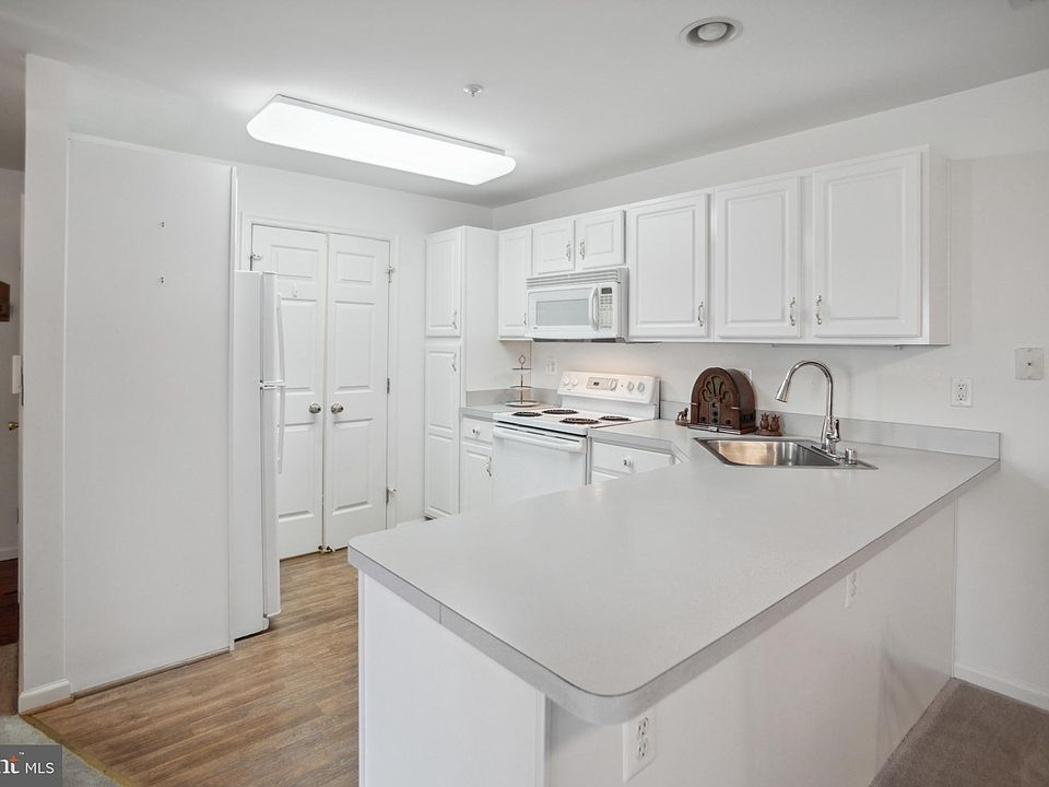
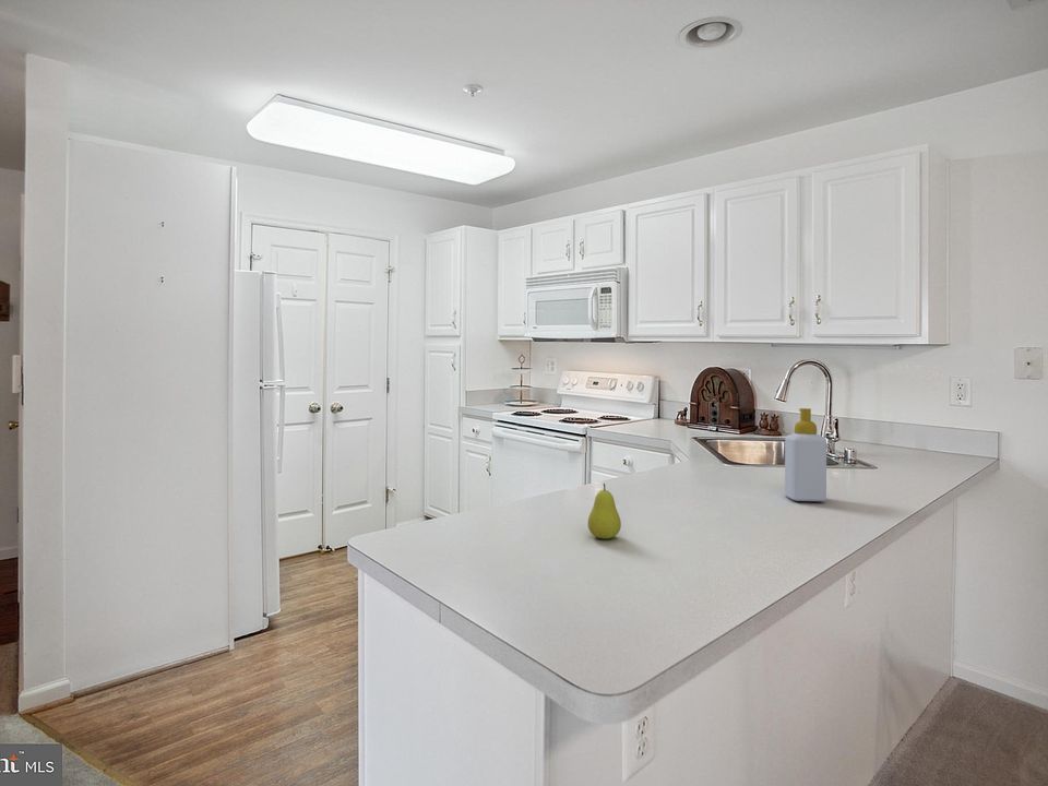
+ fruit (604, 510)
+ soap bottle (805, 453)
